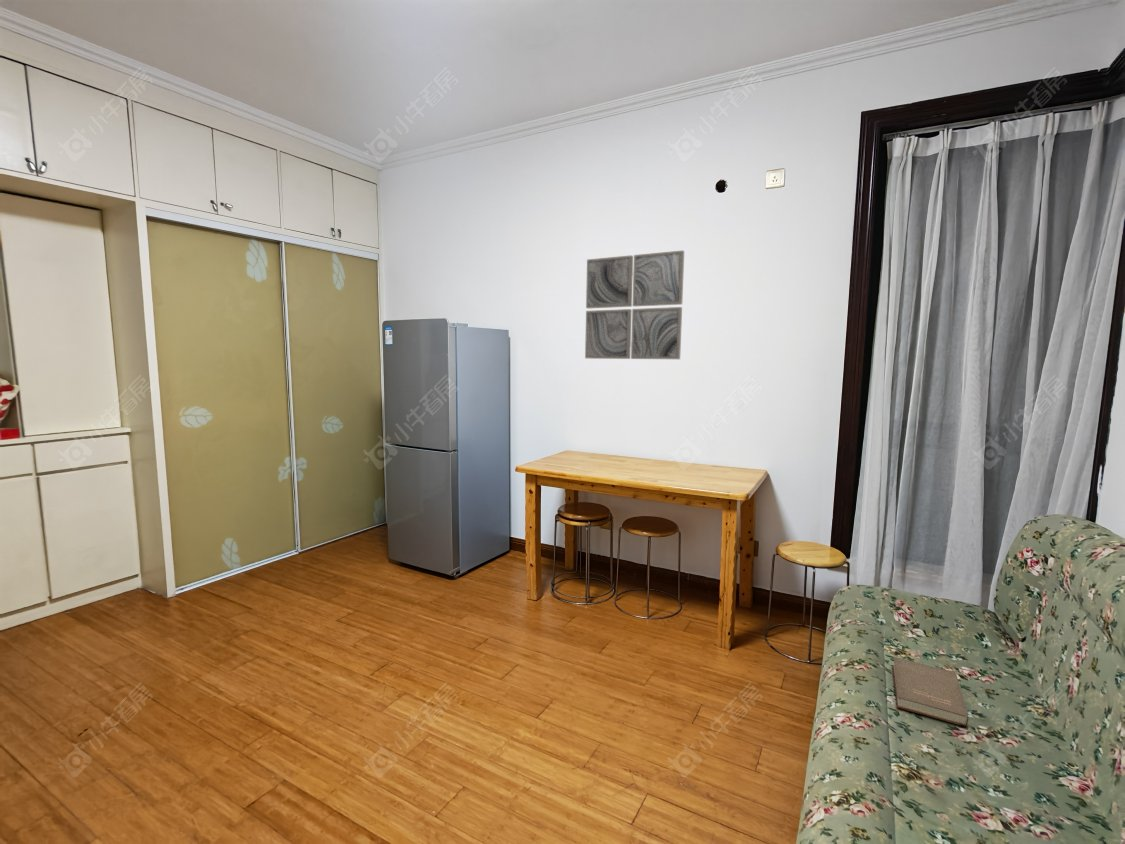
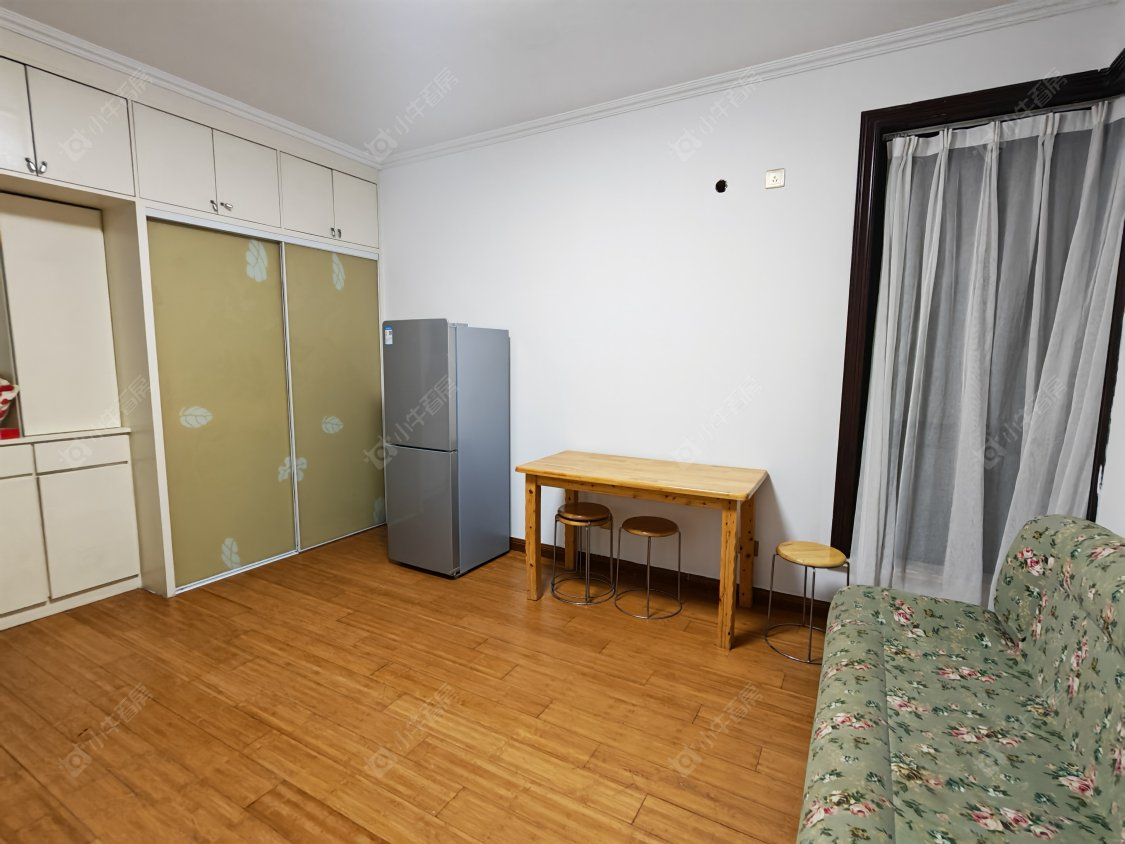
- wall art (631, 306)
- book (927, 688)
